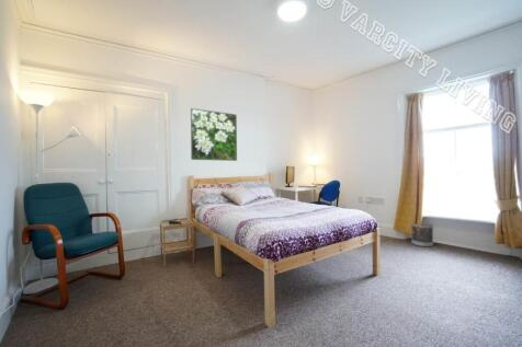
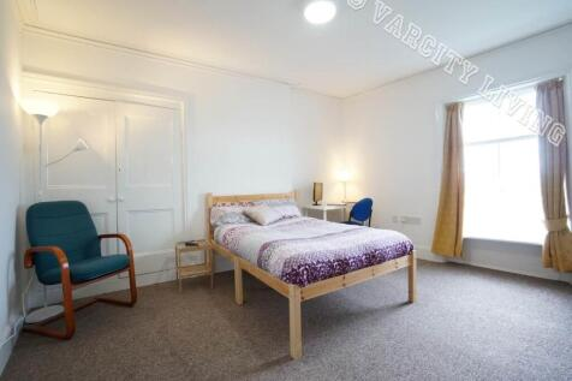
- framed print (215, 136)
- wastebasket (421, 233)
